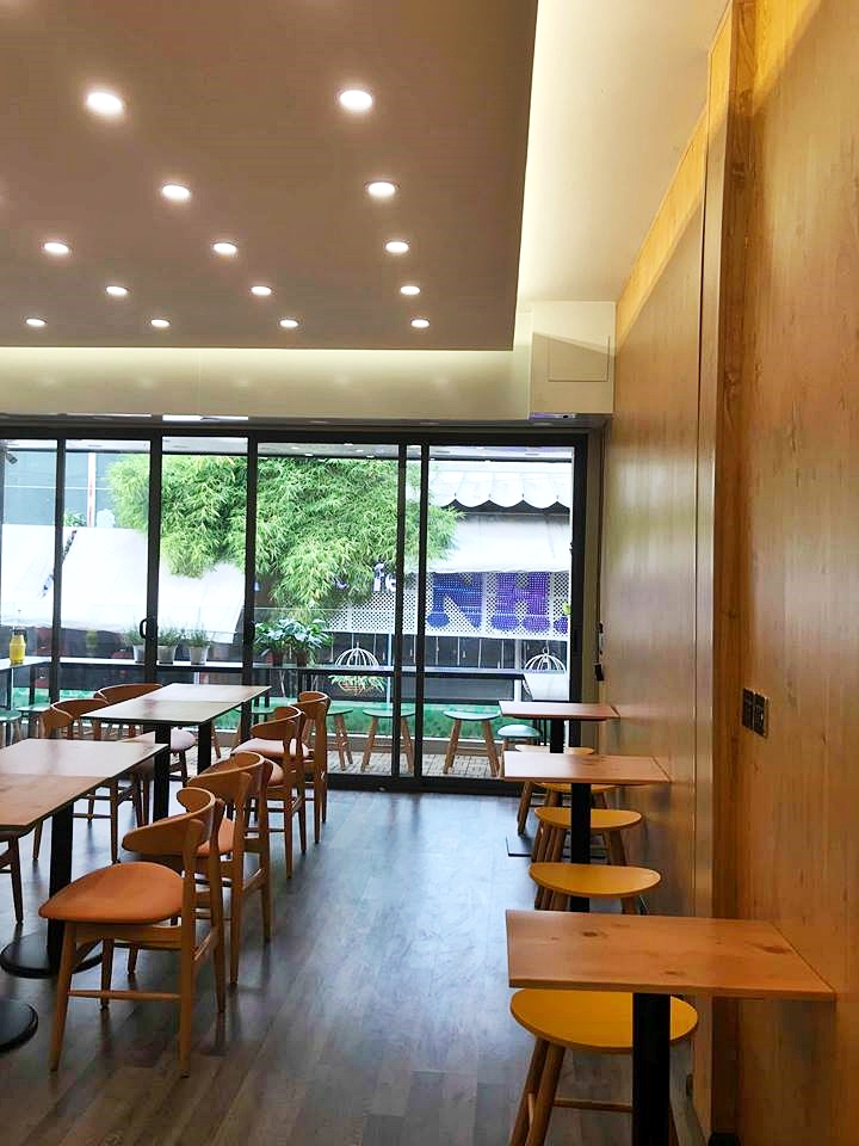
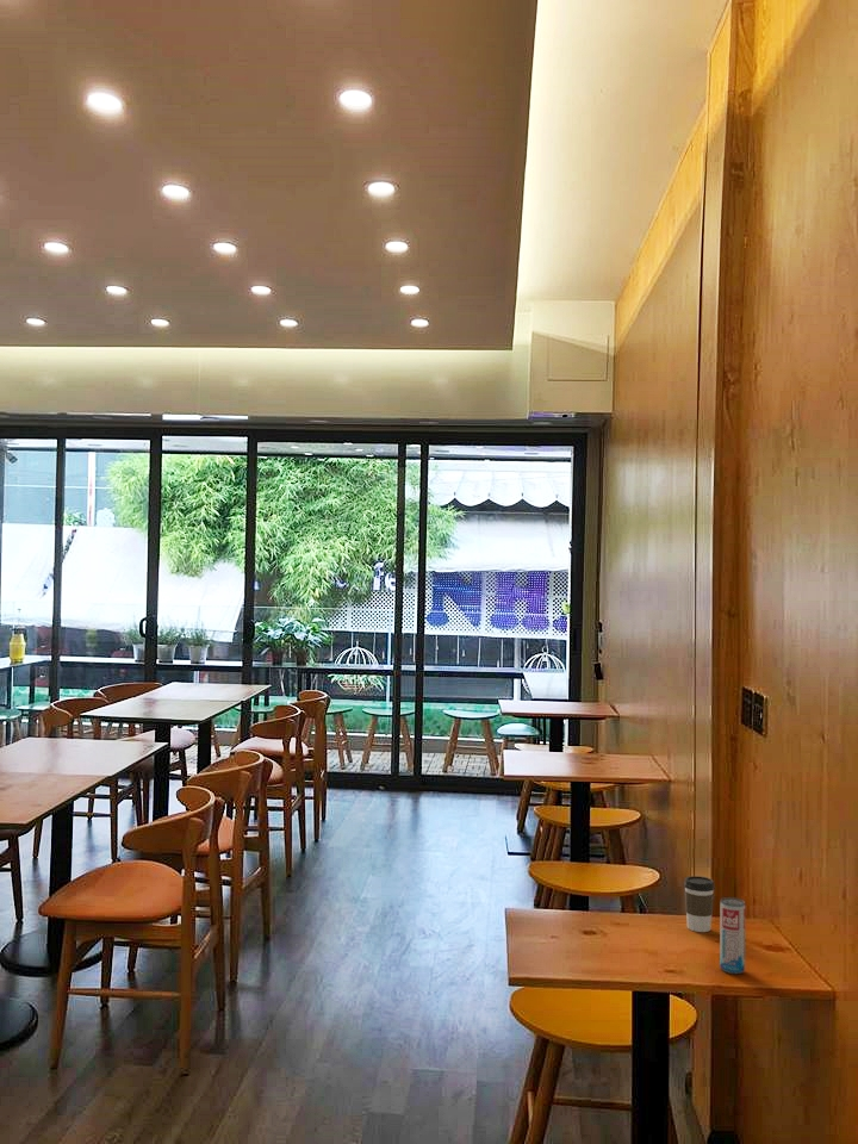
+ beverage can (732, 934)
+ coffee cup (698, 903)
